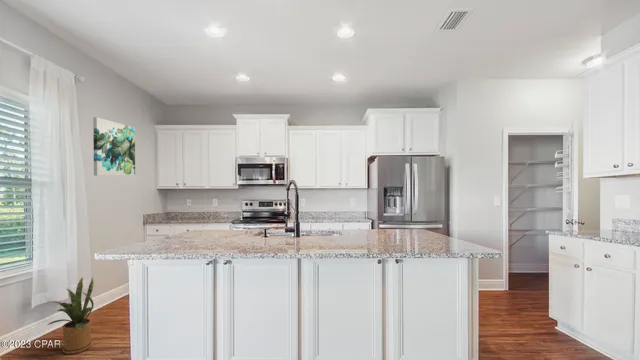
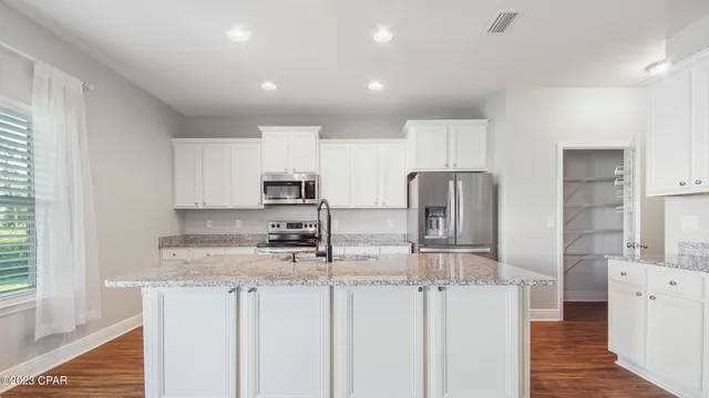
- house plant (72, 316)
- wall art (116, 149)
